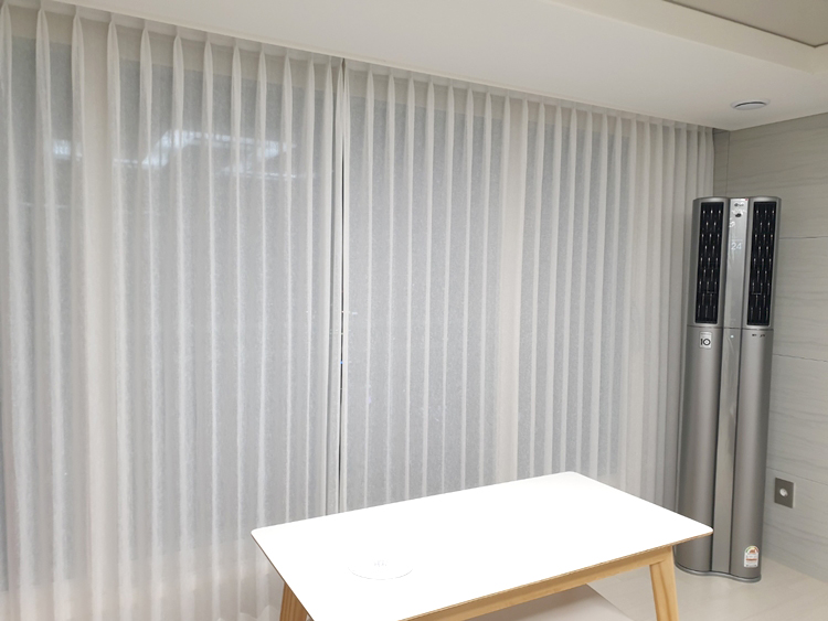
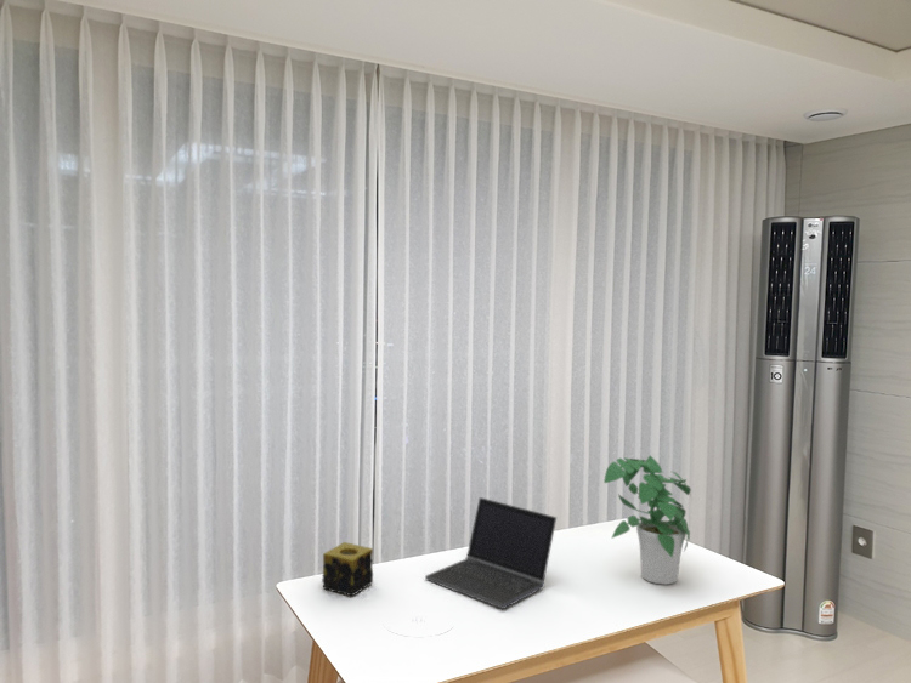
+ laptop computer (491, 548)
+ candle (347, 568)
+ potted plant (650, 518)
